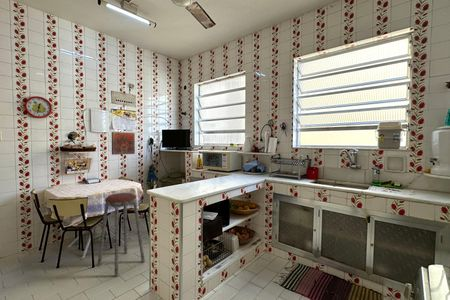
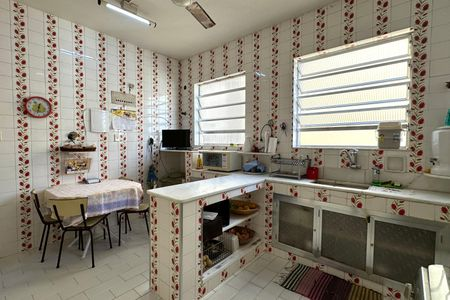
- music stool (124, 229)
- decorative tile (123, 143)
